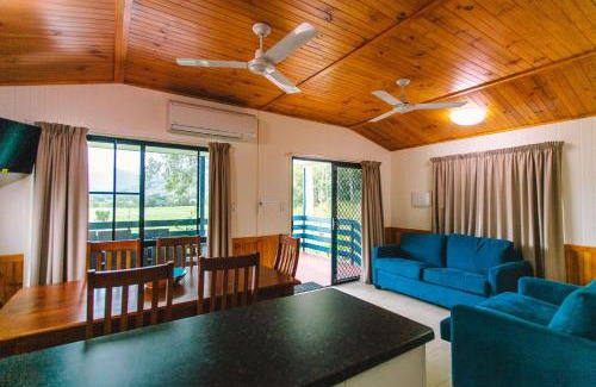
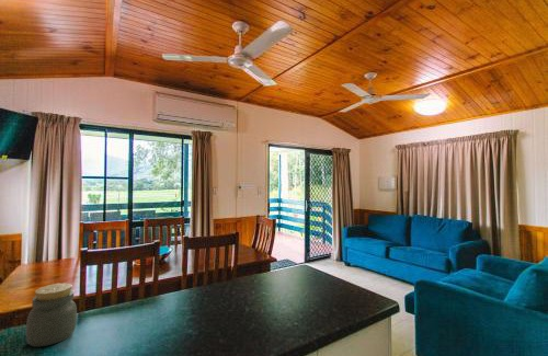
+ jar (53, 312)
